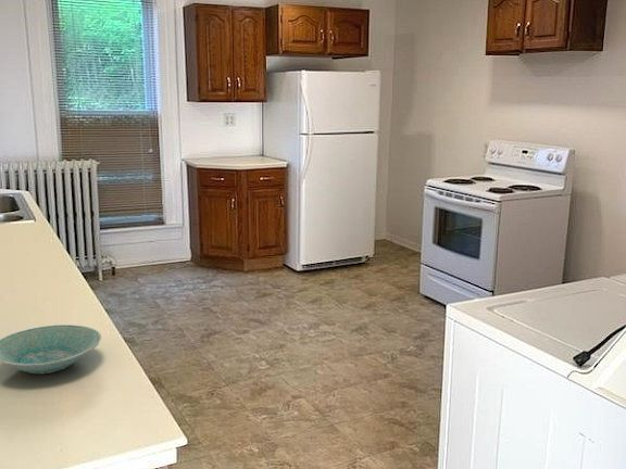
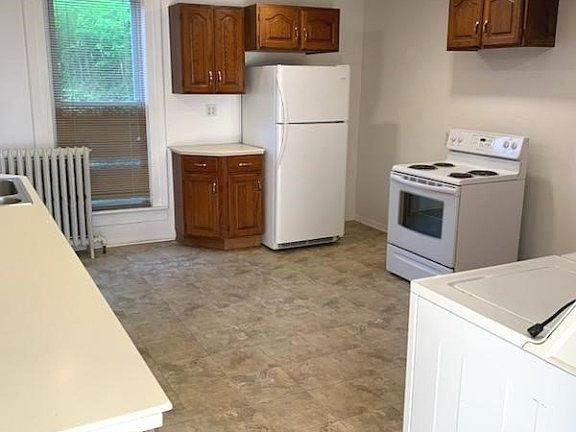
- bowl (48, 353)
